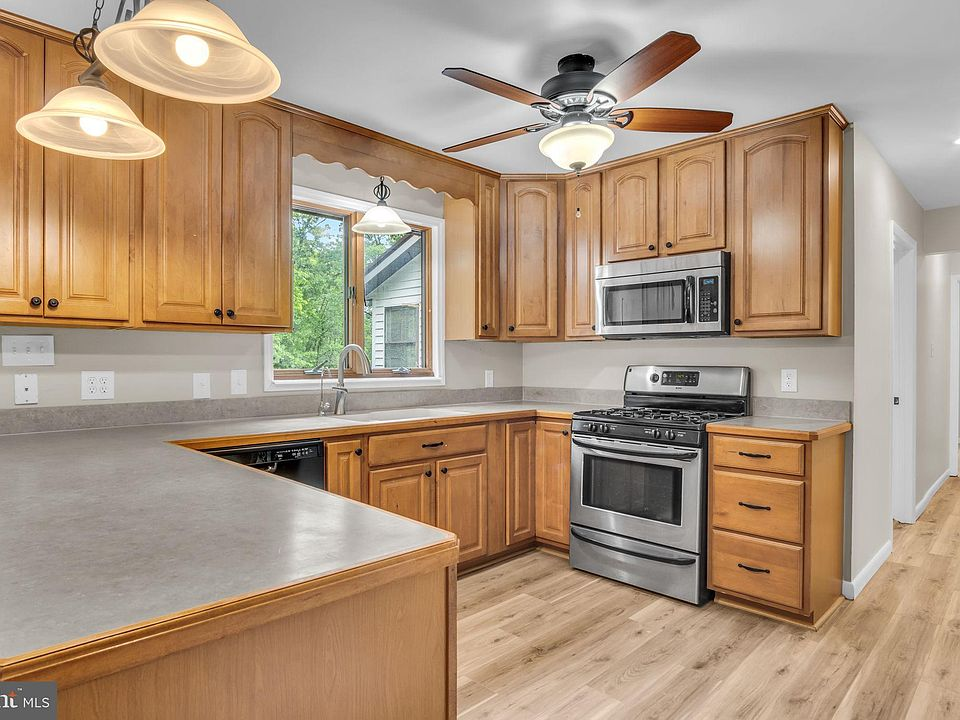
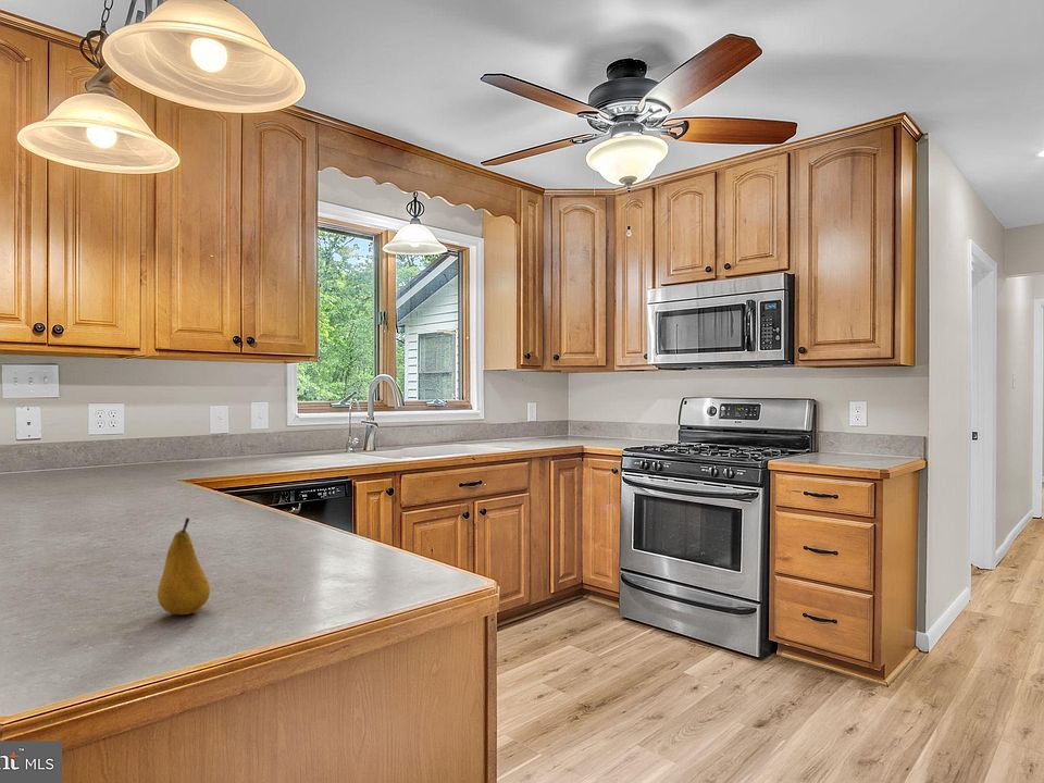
+ fruit (184, 564)
